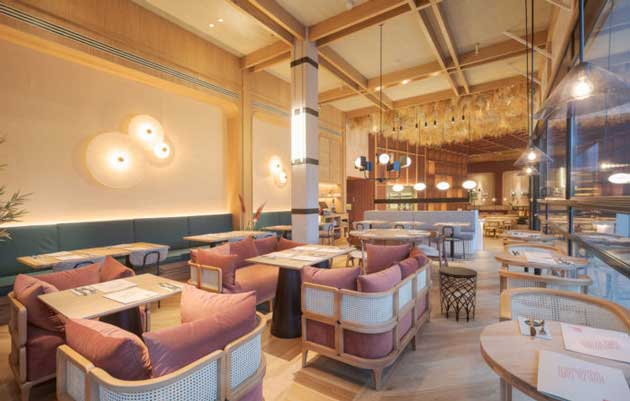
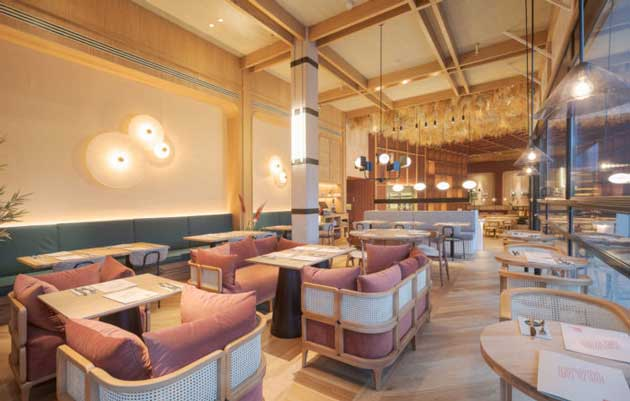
- side table (458, 291)
